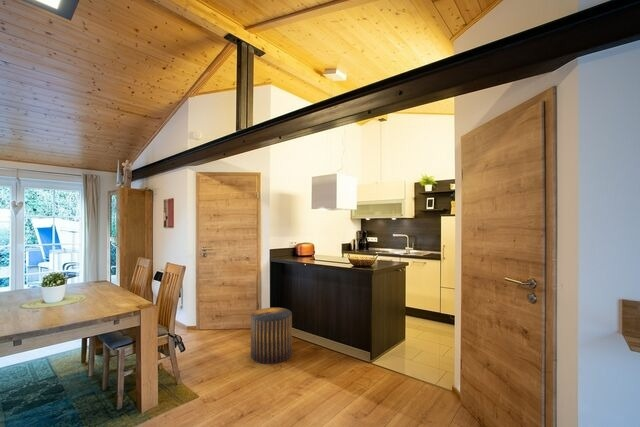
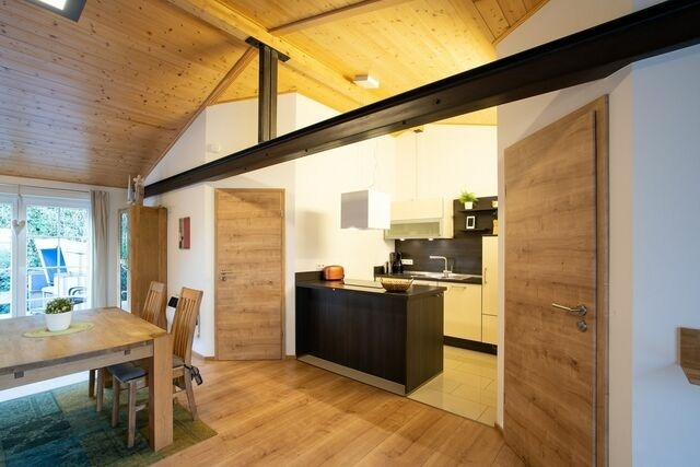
- stool (271, 334)
